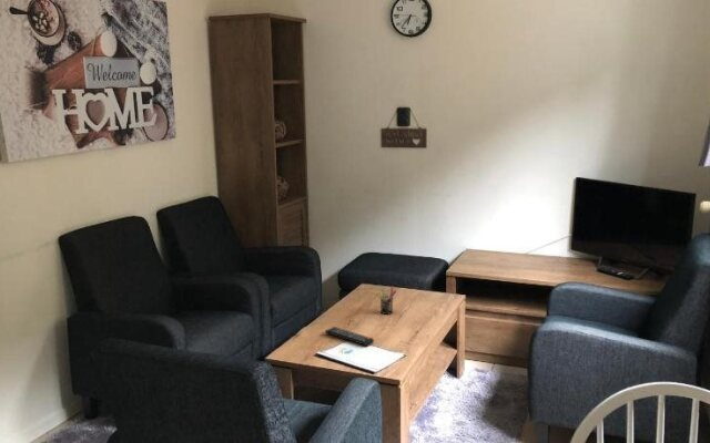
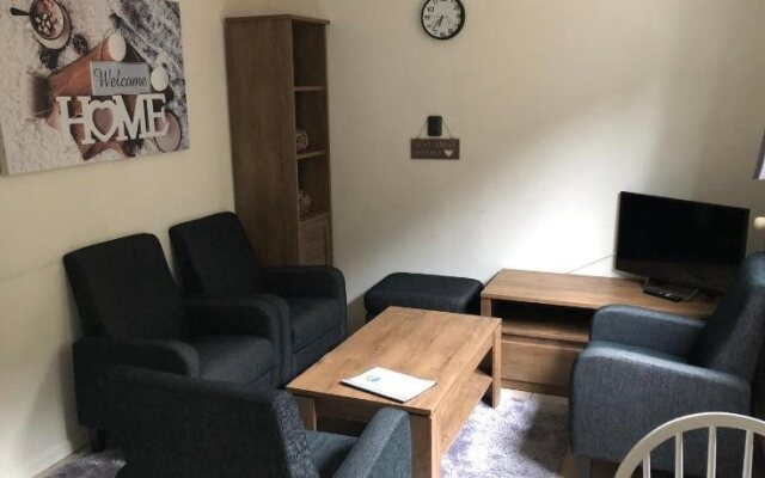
- pen holder (387, 299)
- remote control (348, 336)
